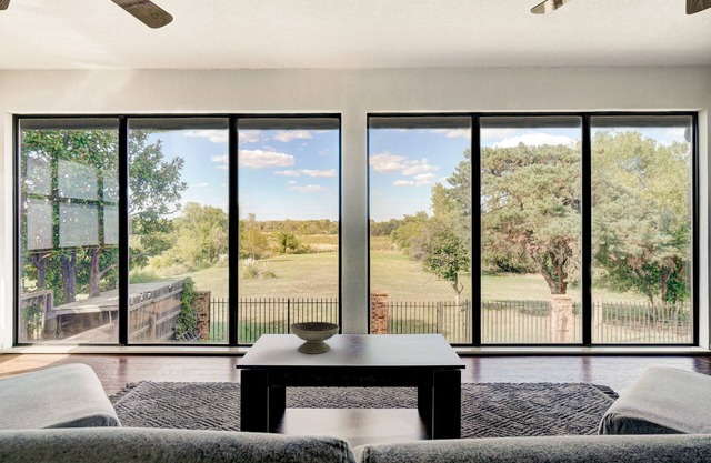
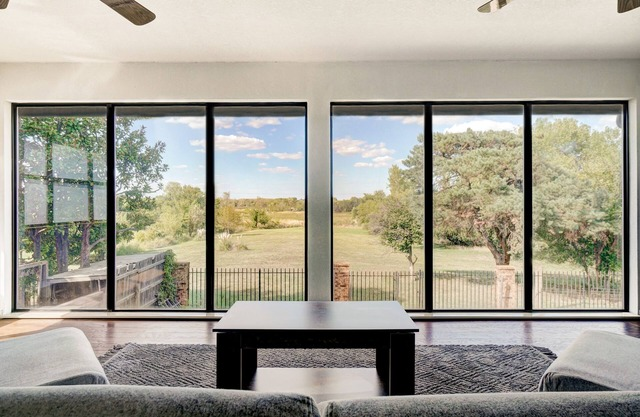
- decorative bowl (314, 336)
